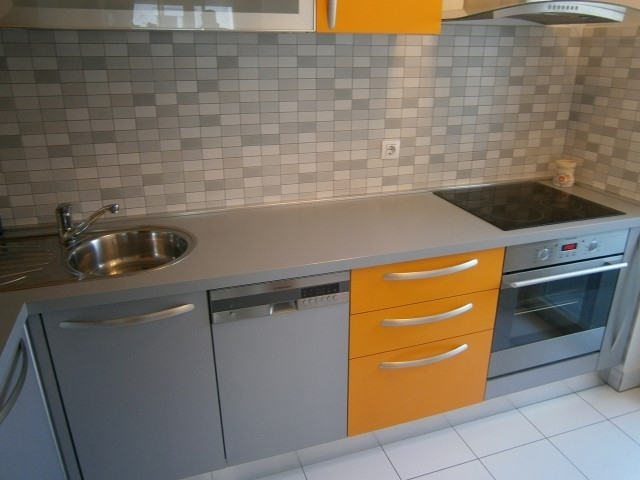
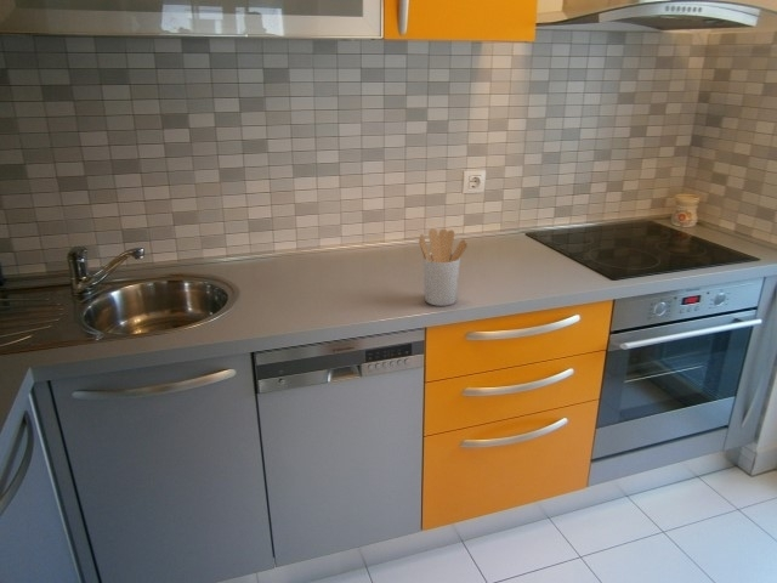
+ utensil holder (441, 265)
